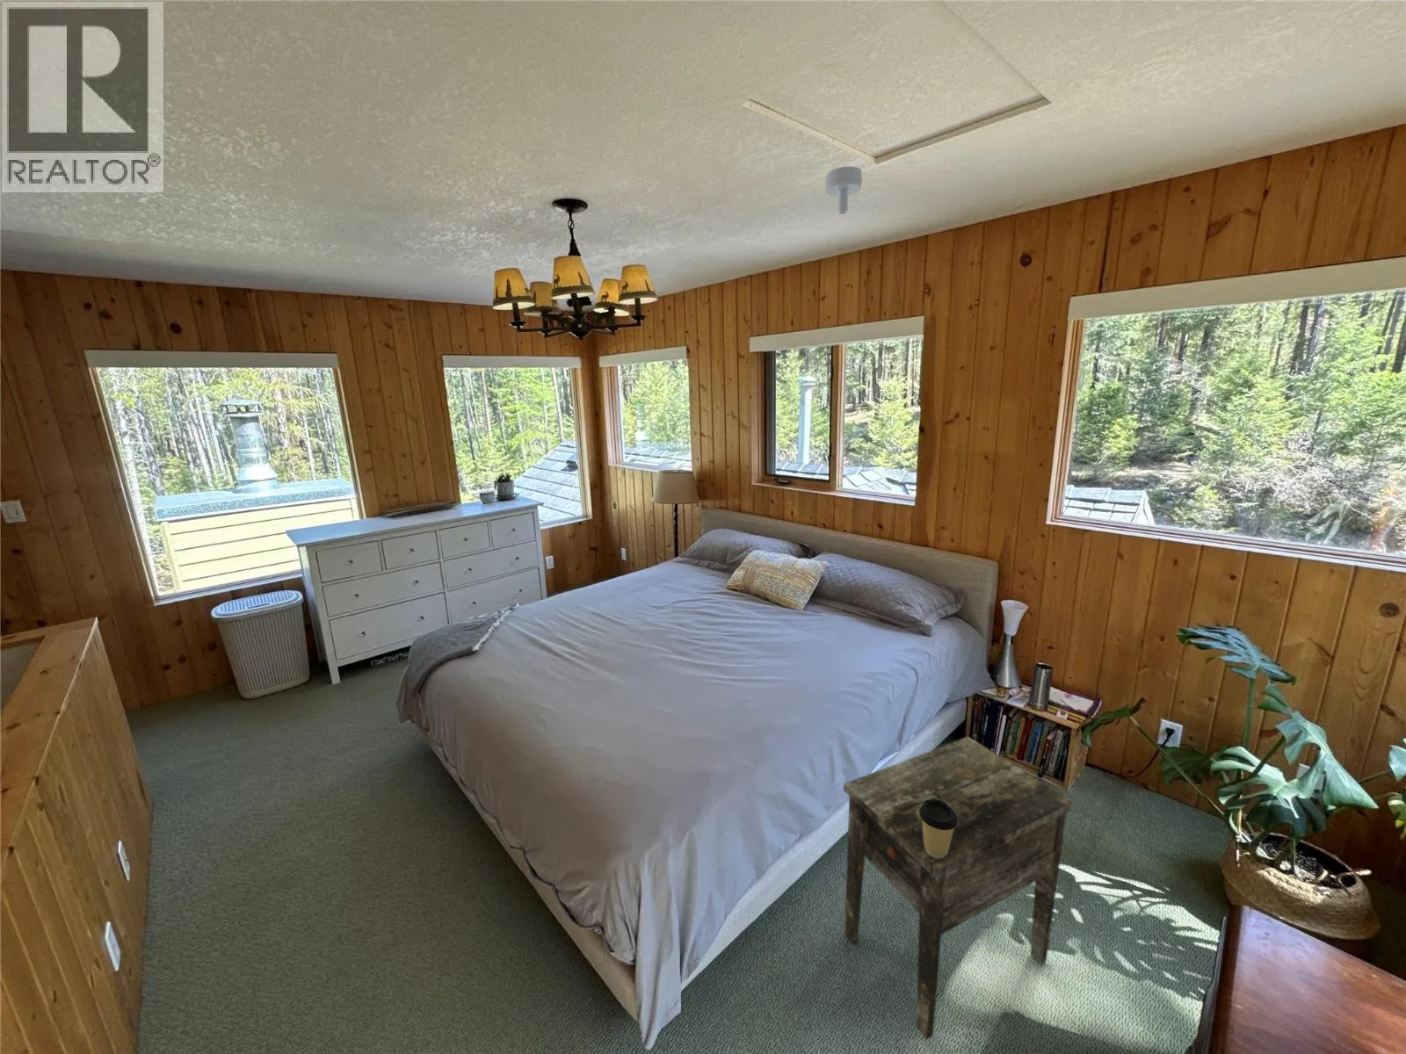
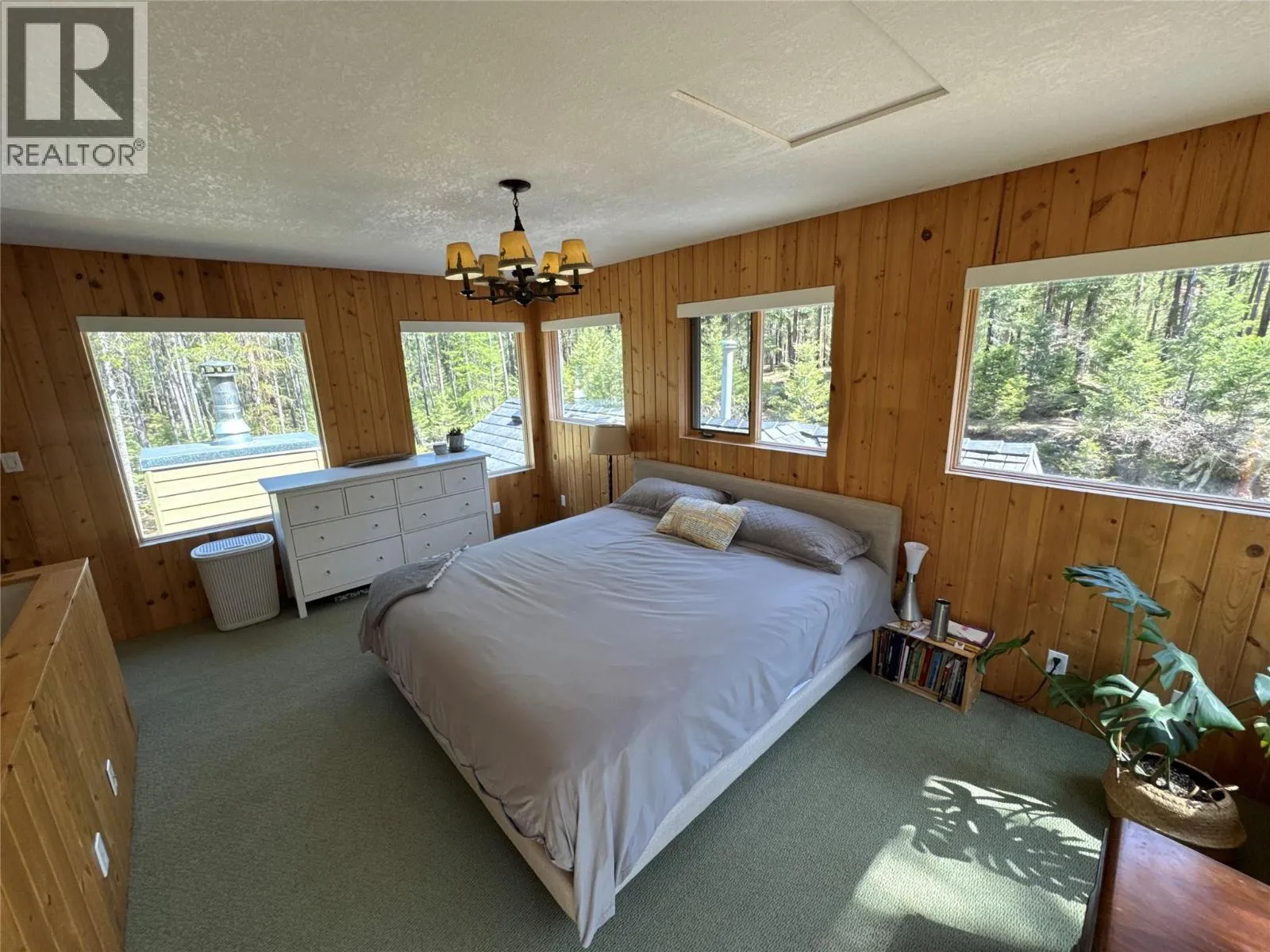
- side table (948, 872)
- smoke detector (842, 194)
- coffee cup (937, 829)
